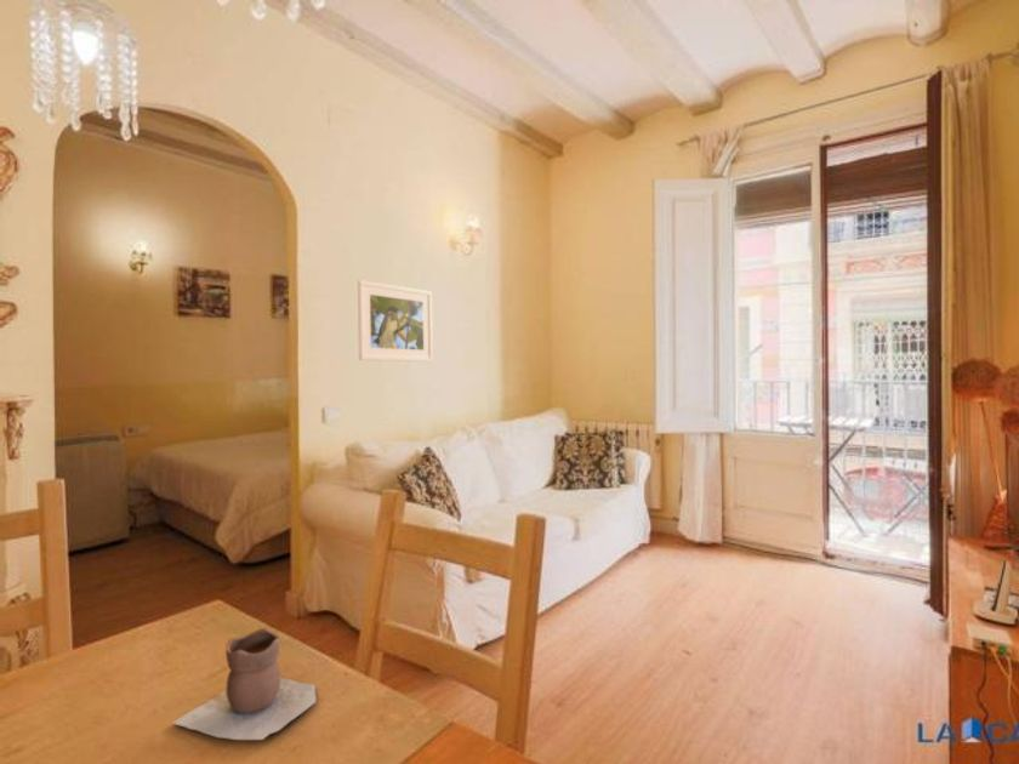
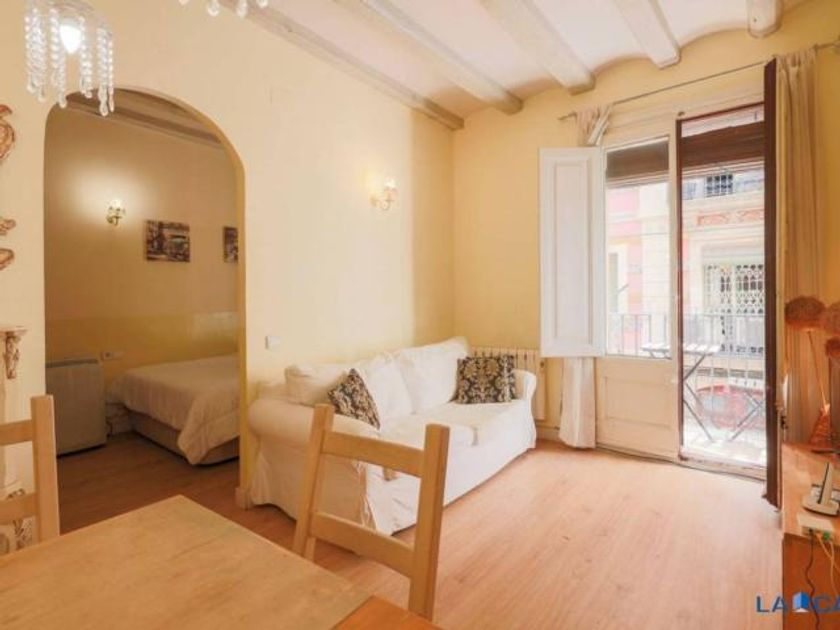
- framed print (397, 323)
- vase (255, 669)
